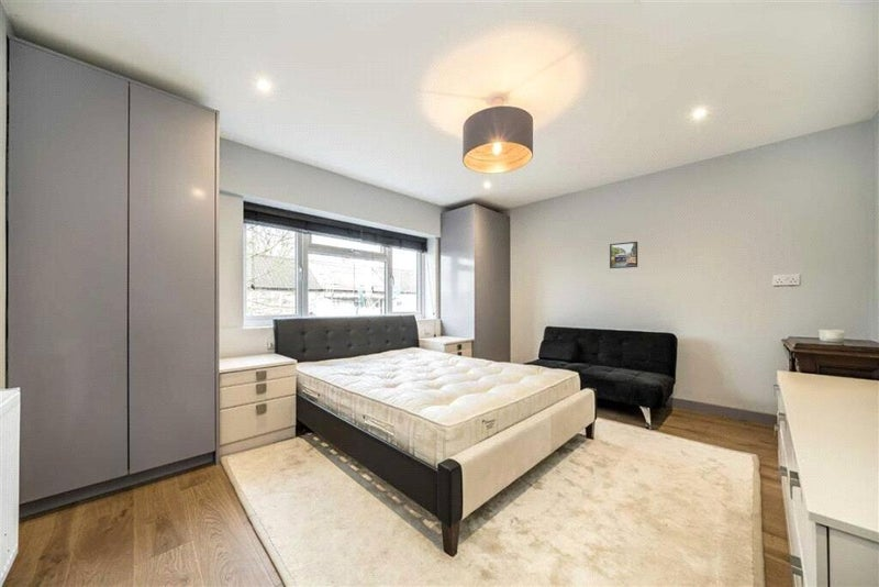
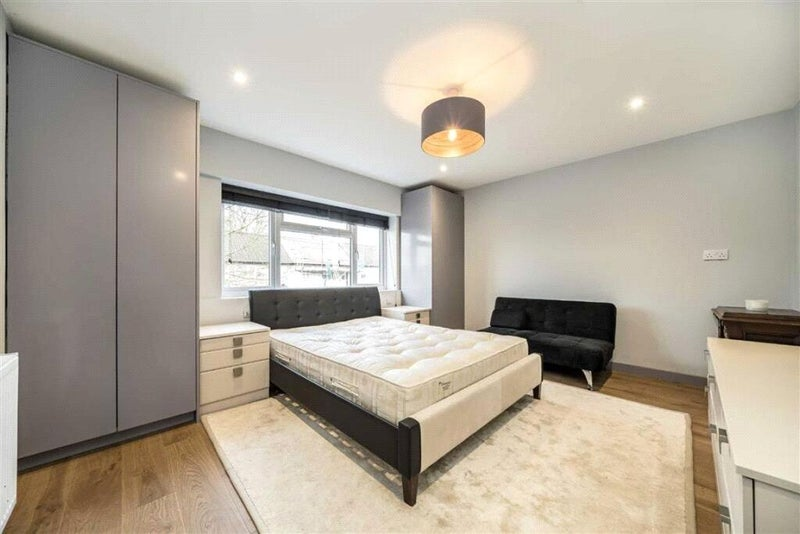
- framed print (623, 255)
